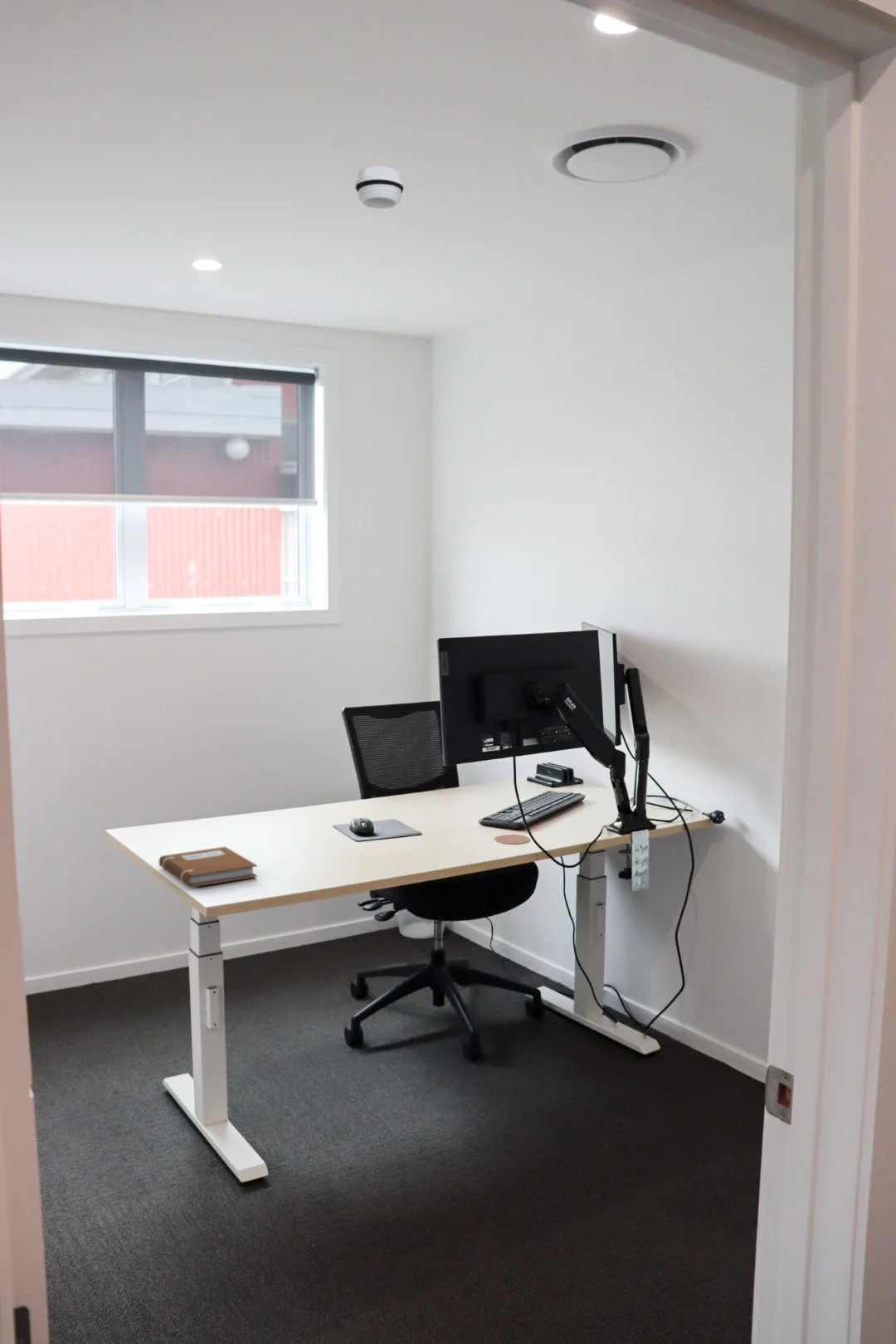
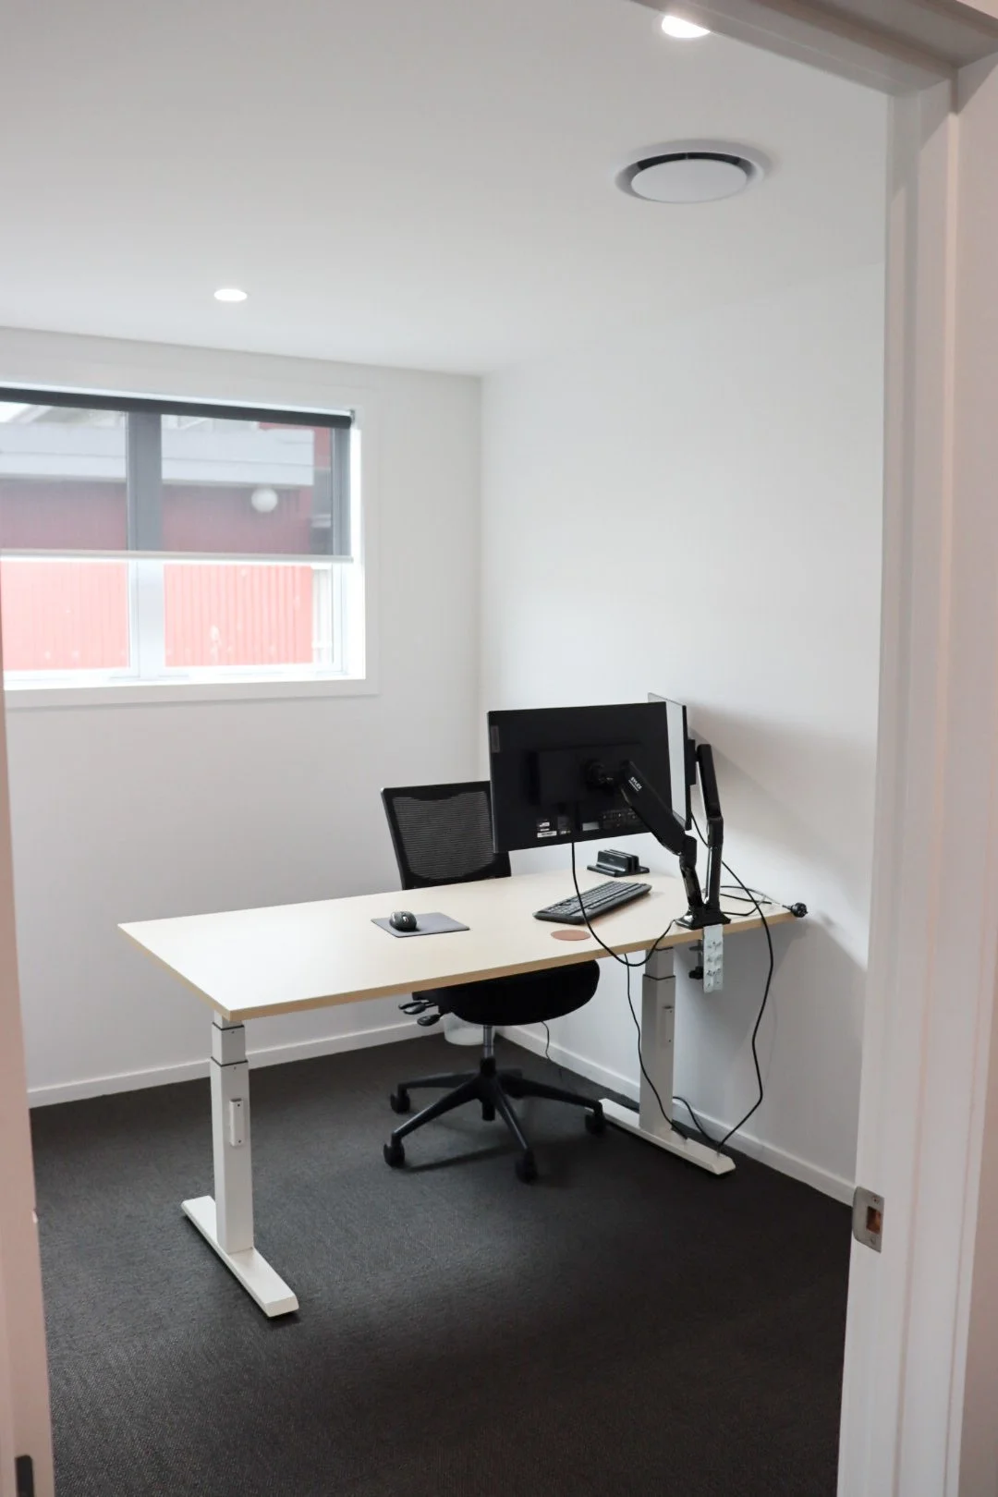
- notebook (206, 865)
- smoke detector (379, 187)
